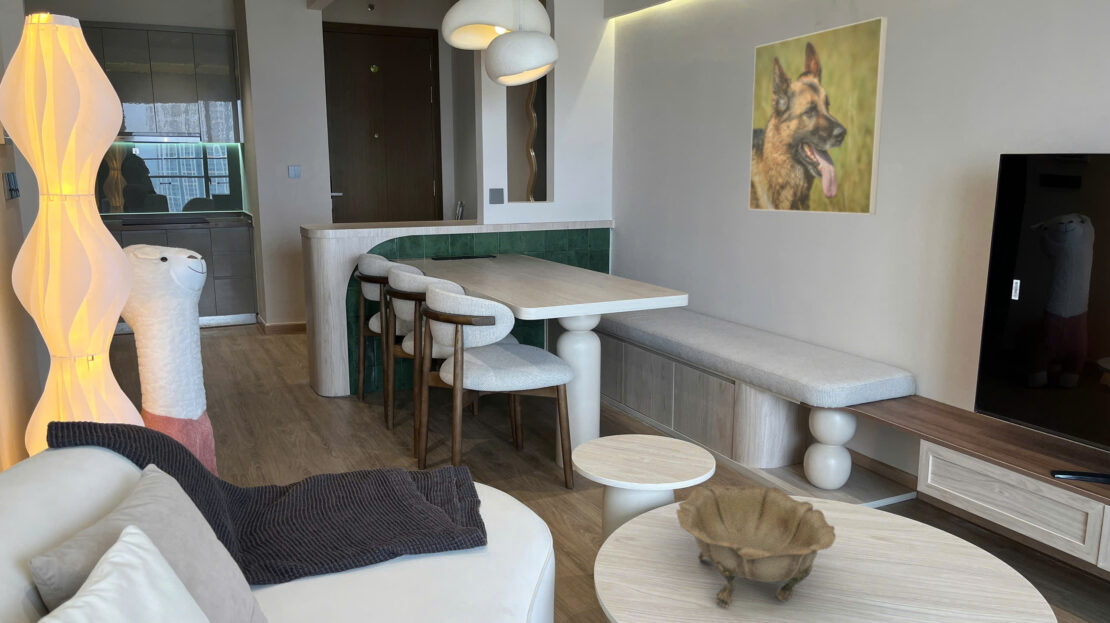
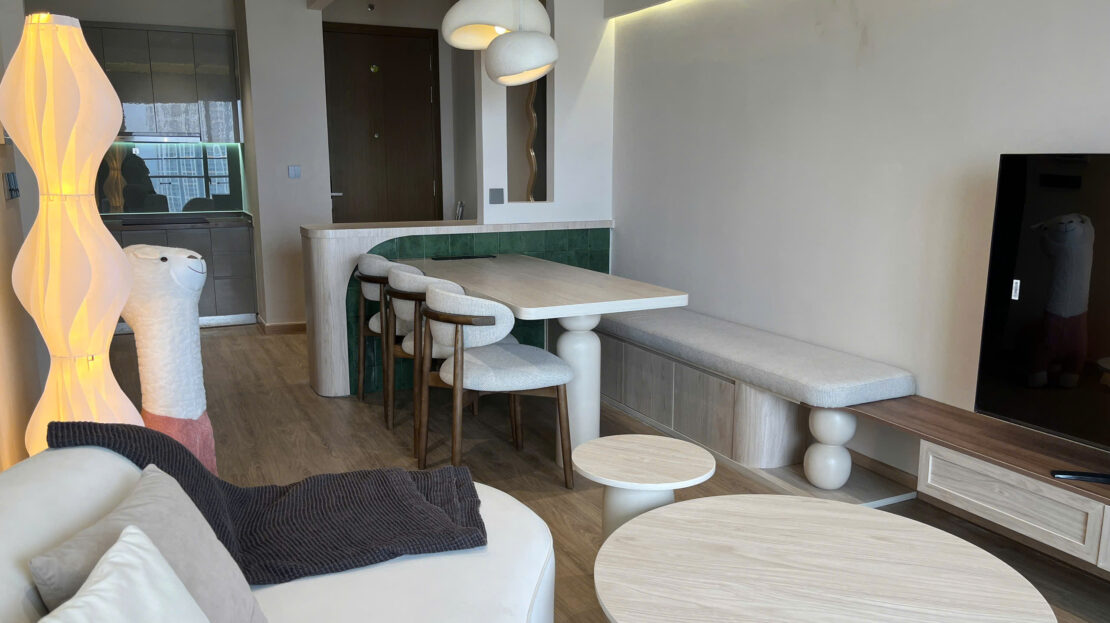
- decorative bowl (752, 545)
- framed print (810, 124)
